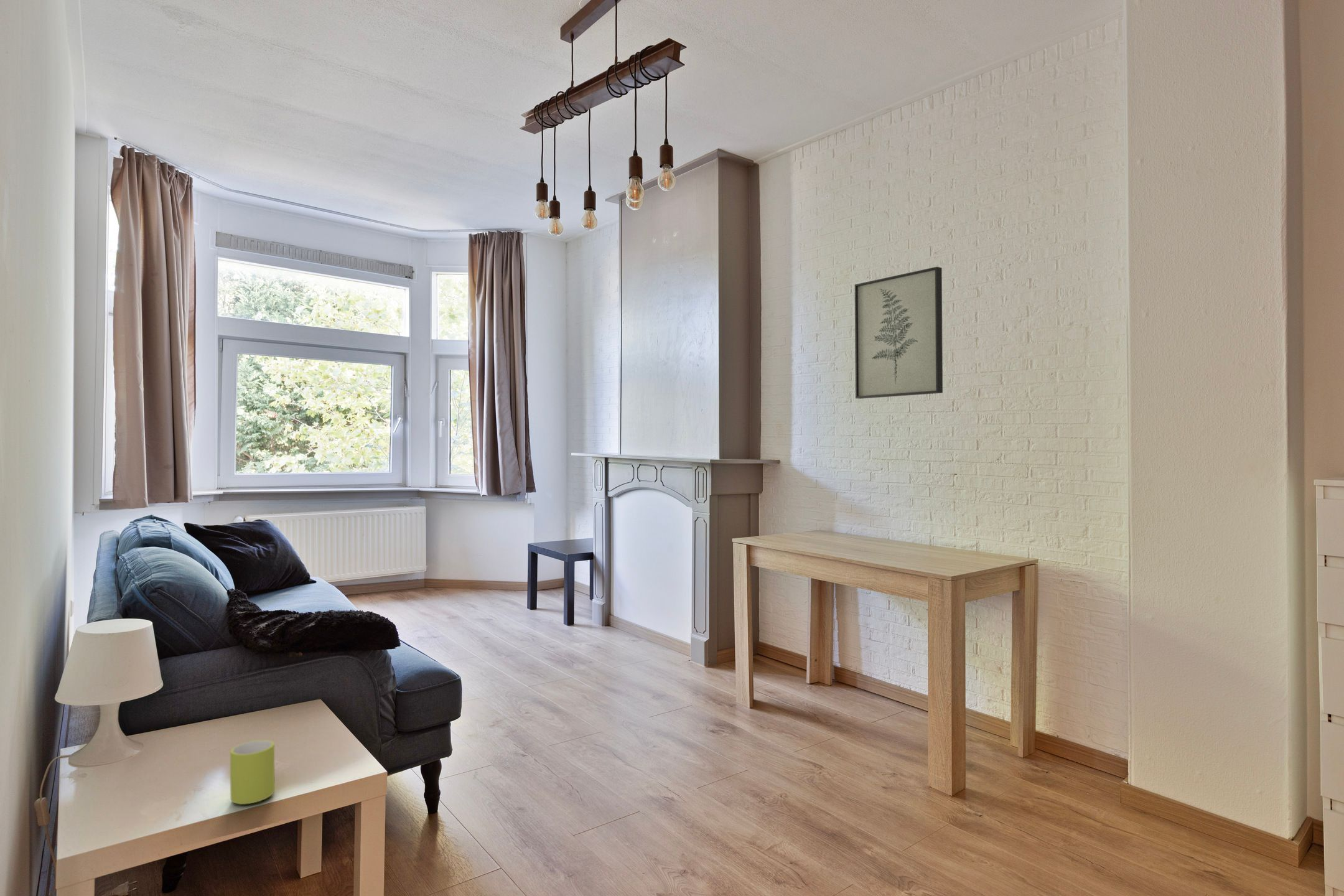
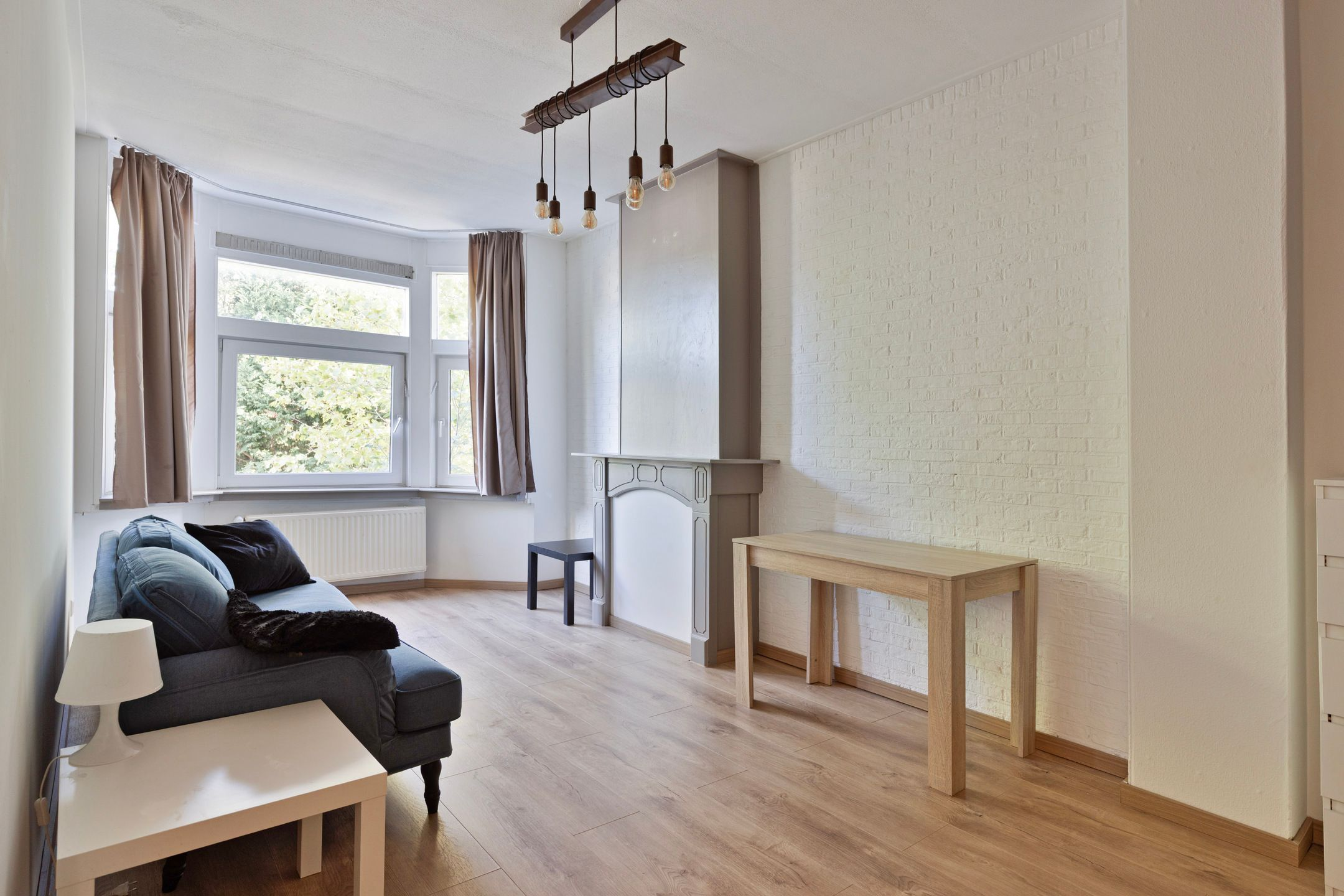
- wall art (896, 336)
- mug (255, 768)
